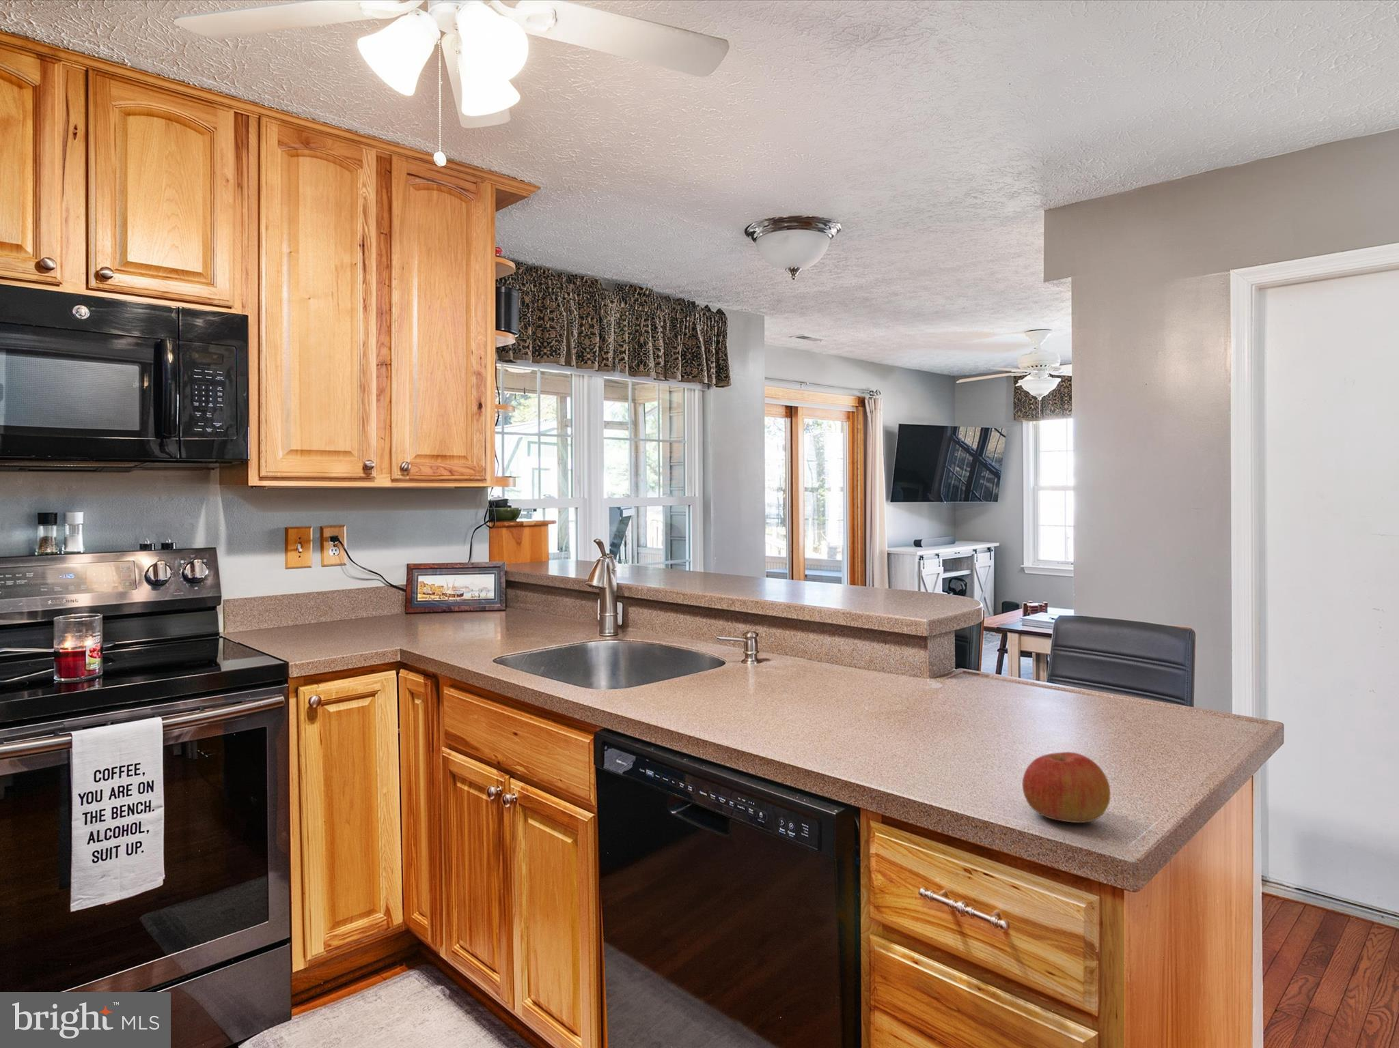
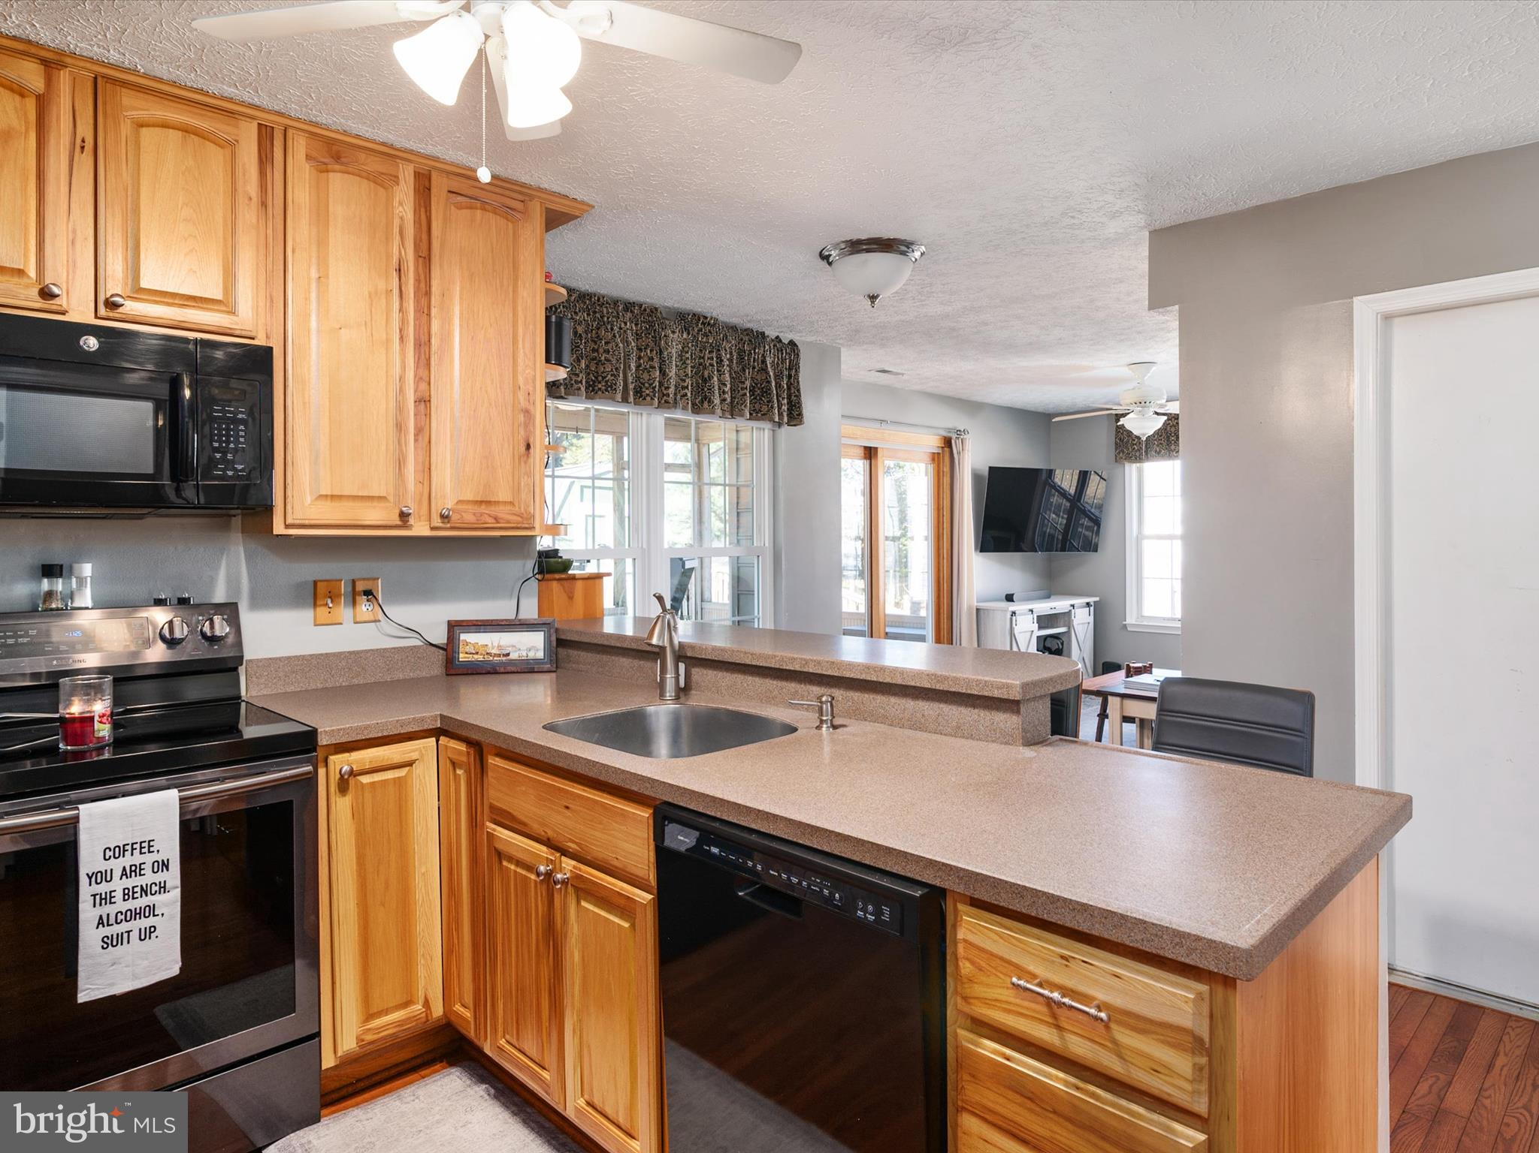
- apple (1065, 785)
